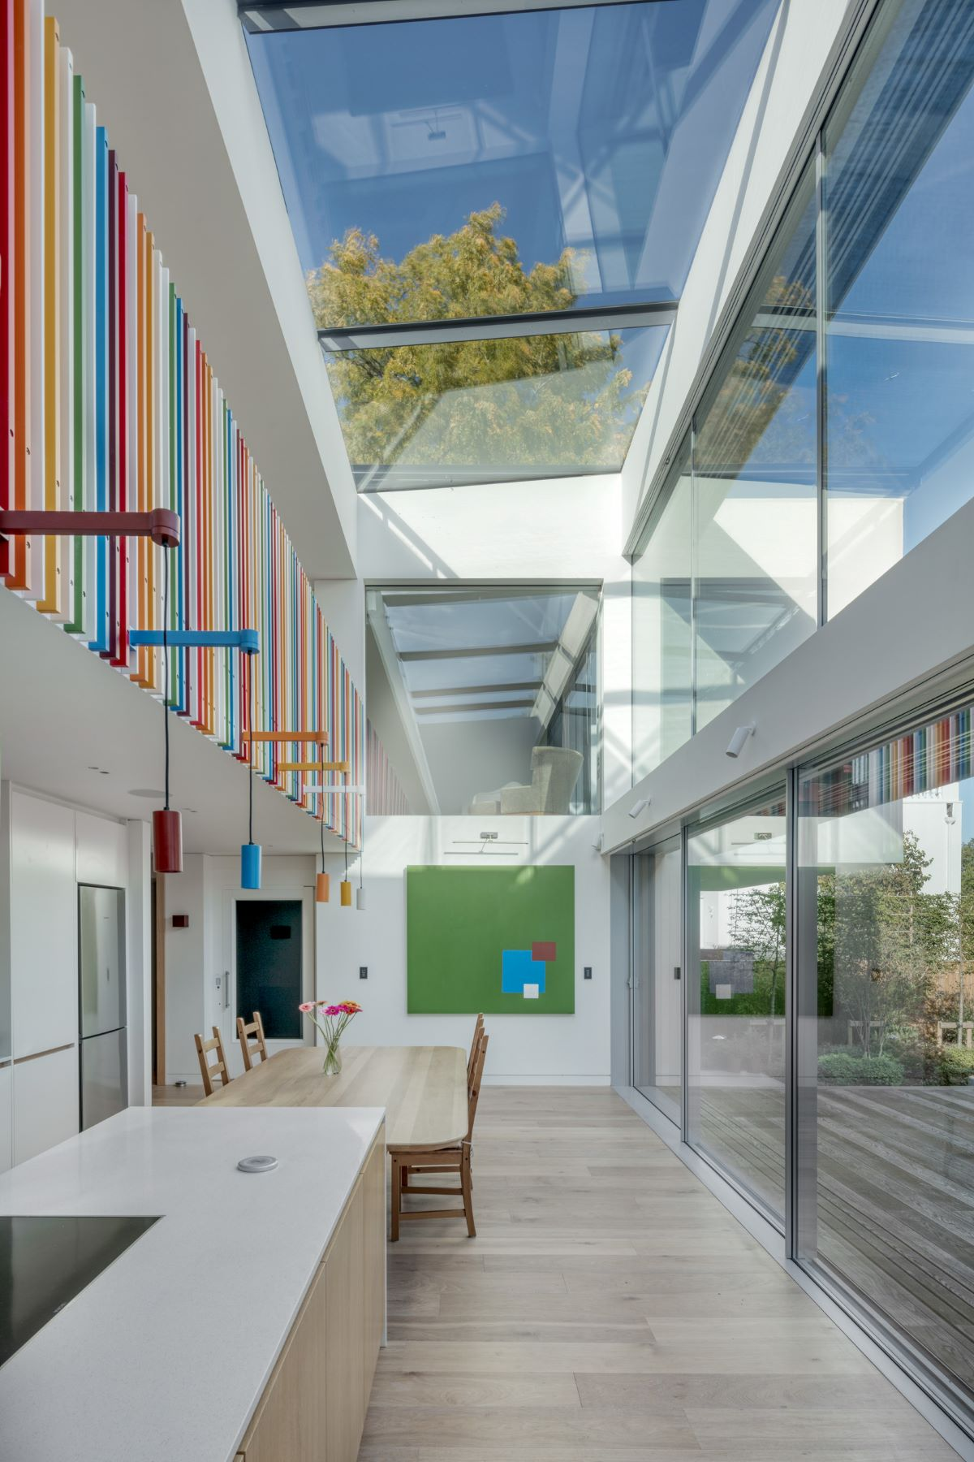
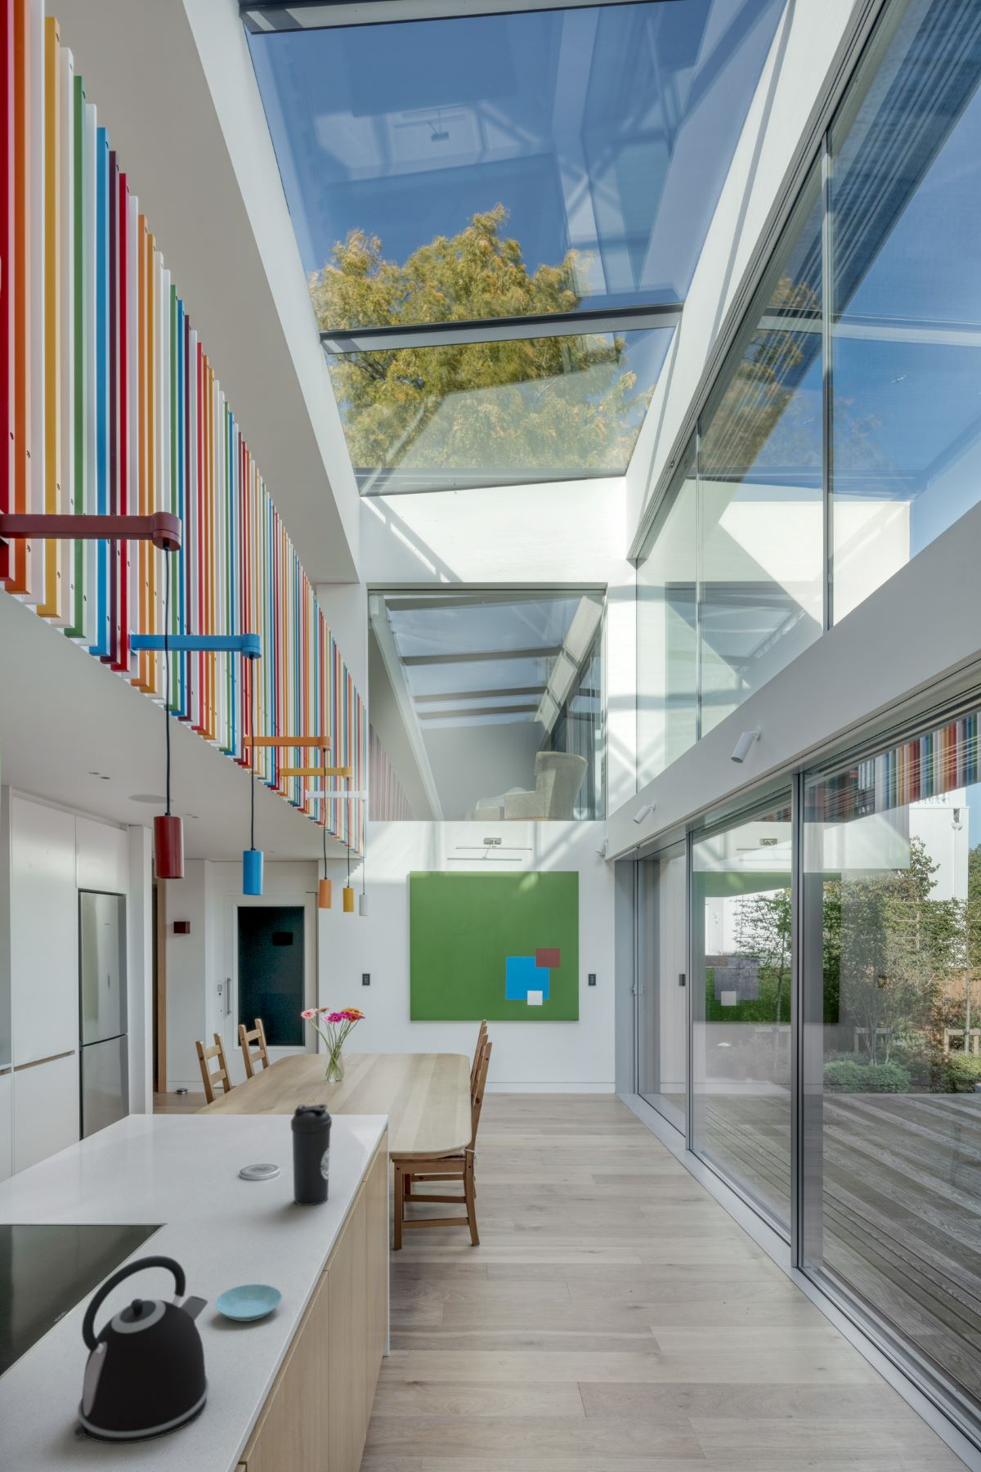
+ water bottle (311, 1152)
+ saucer (249, 1306)
+ kettle (143, 1334)
